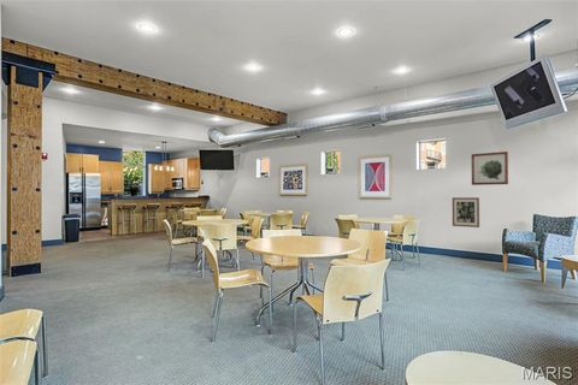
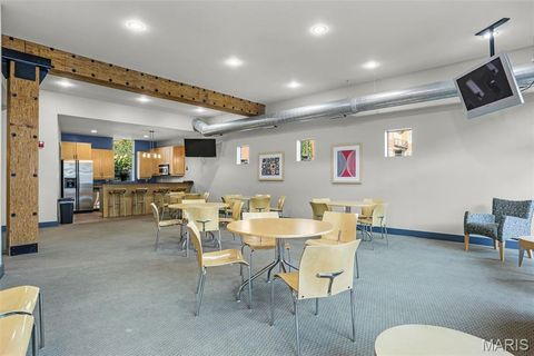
- wall art (489, 168)
- wall art (465, 212)
